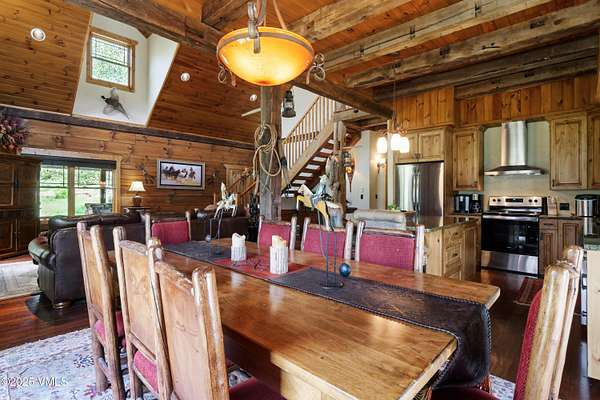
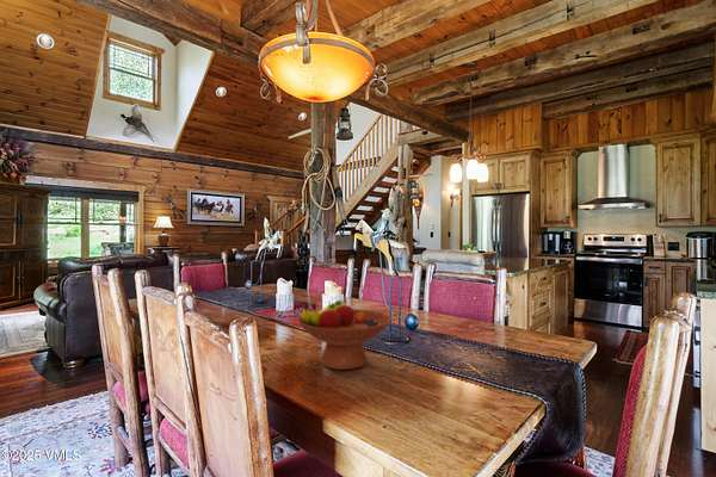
+ fruit bowl (344, 330)
